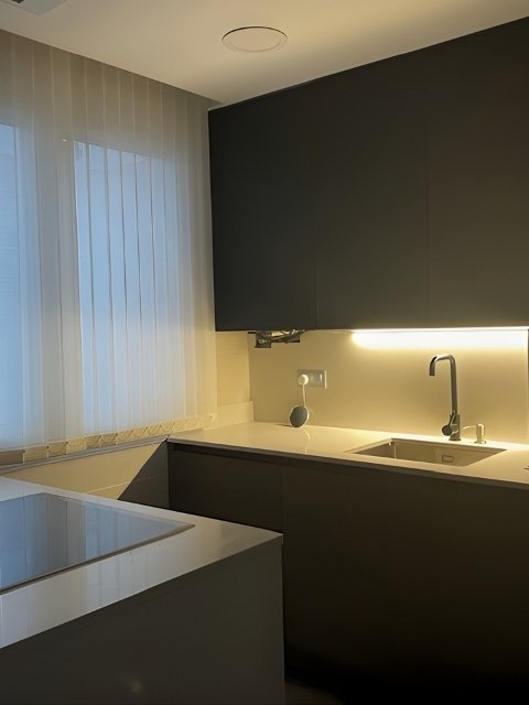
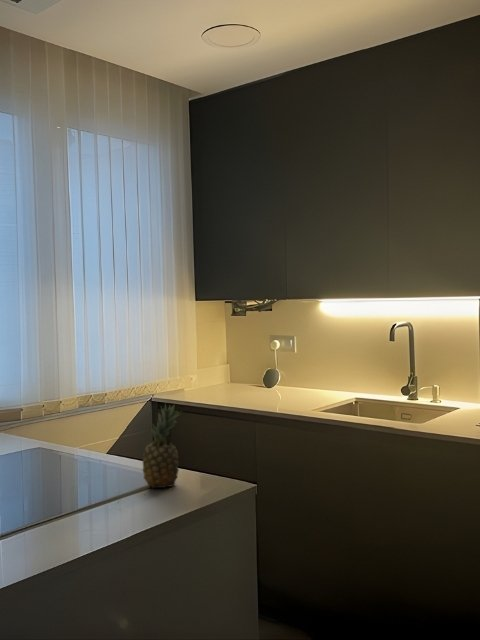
+ fruit (162, 444)
